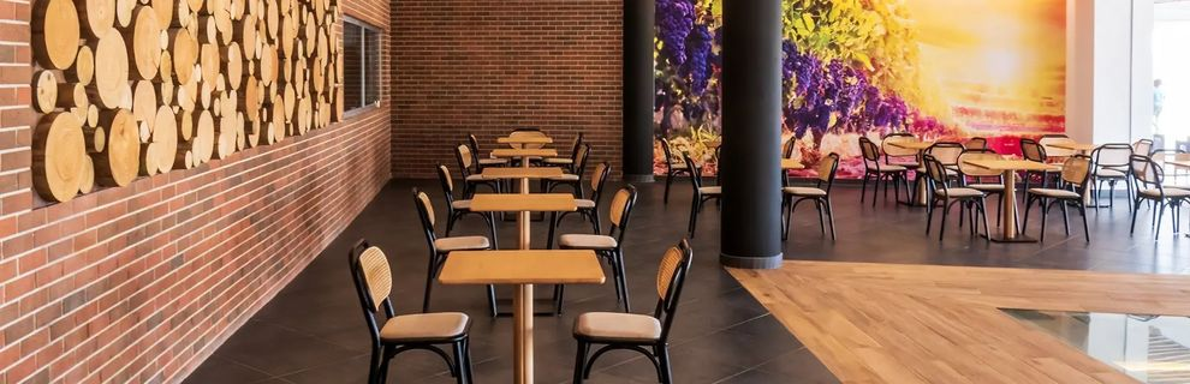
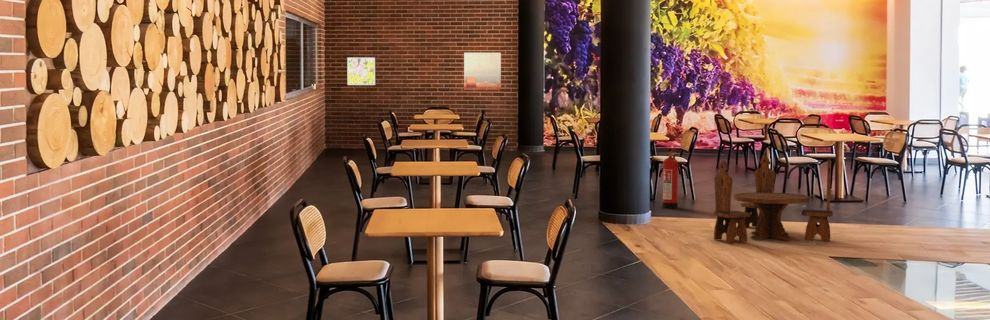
+ dining set (772, 196)
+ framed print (361, 71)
+ fire extinguisher (670, 178)
+ wall art (482, 71)
